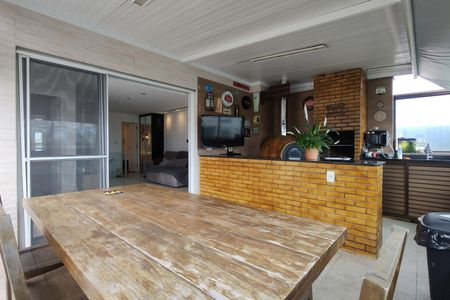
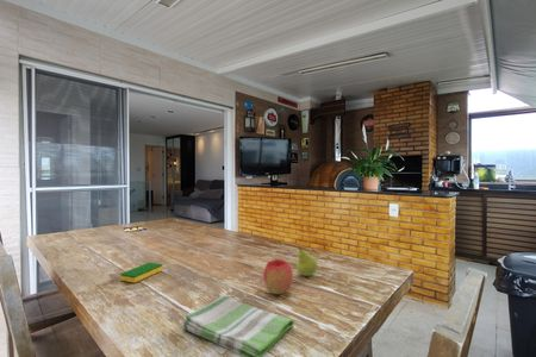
+ apple (278, 277)
+ dish sponge (142, 271)
+ fruit (306, 261)
+ dish towel (238, 320)
